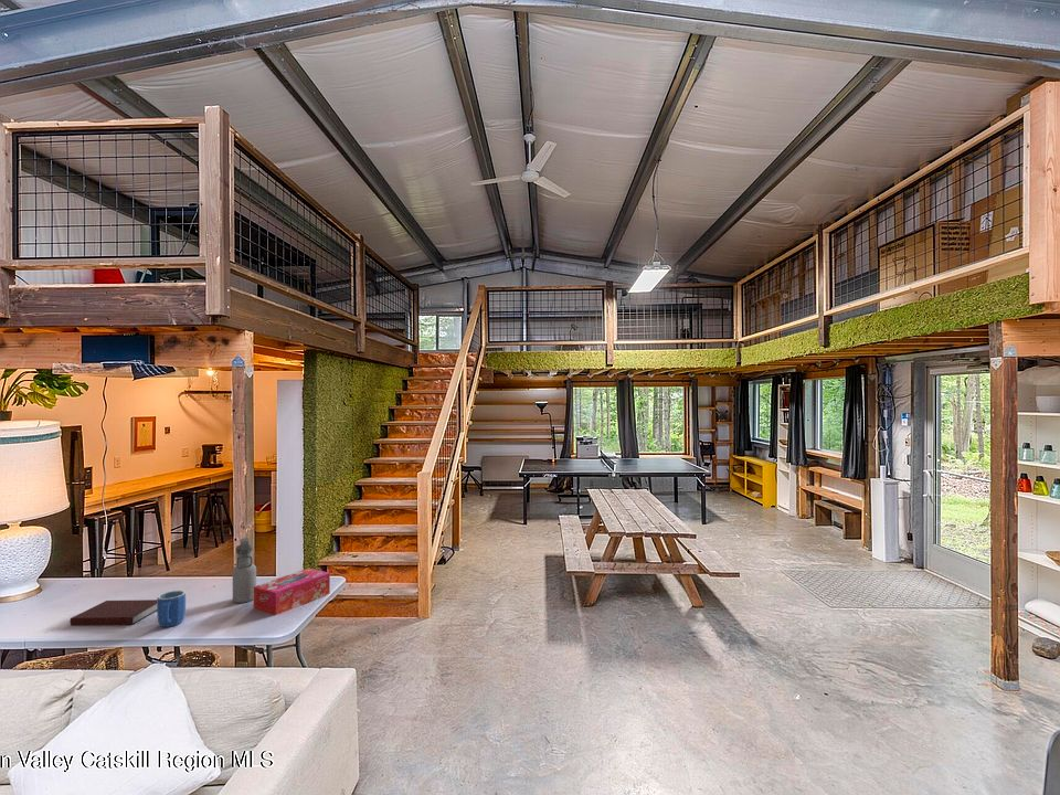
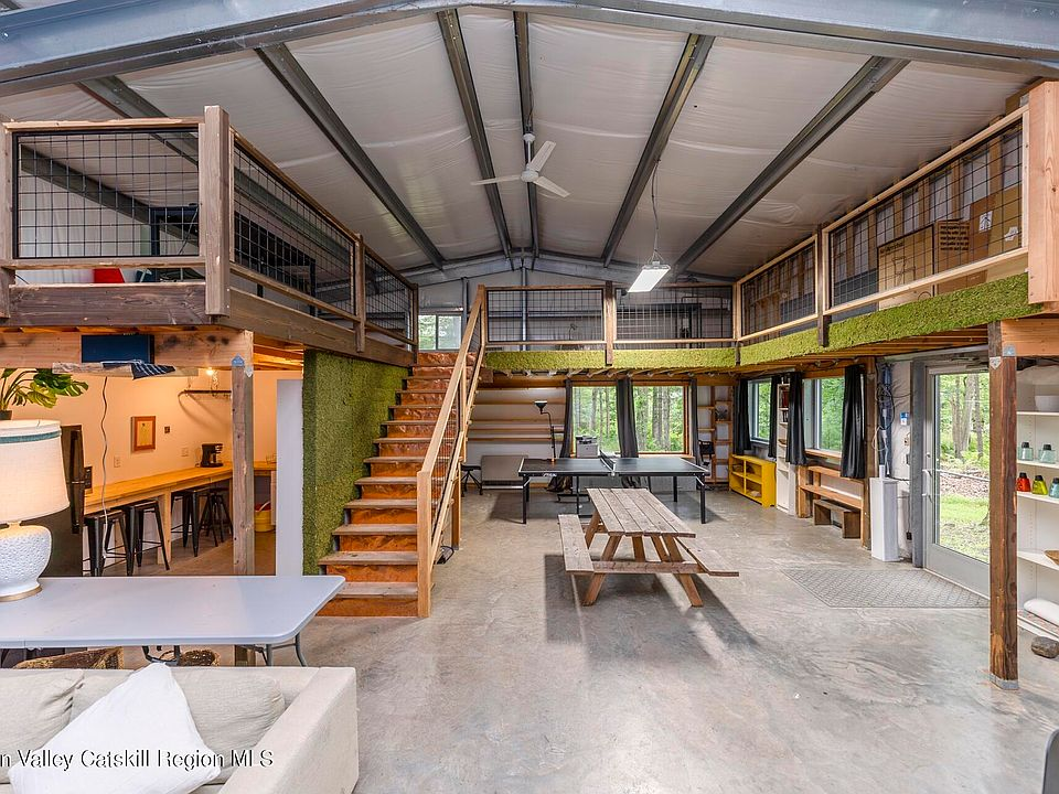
- notebook (118, 612)
- tissue box (293, 590)
- mug (170, 610)
- water bottle (244, 569)
